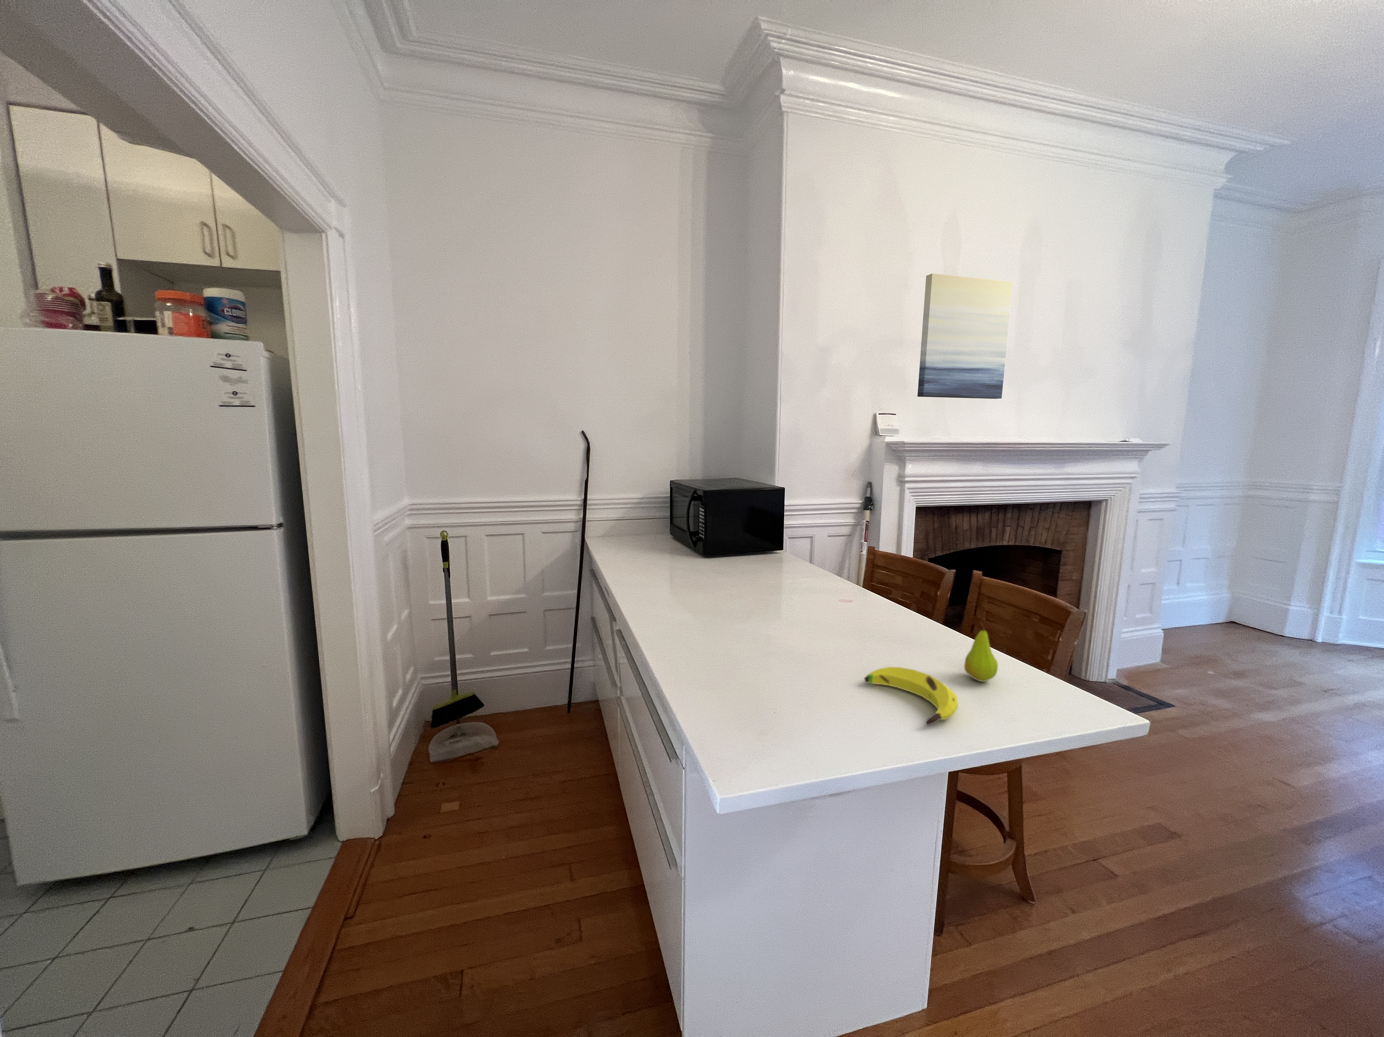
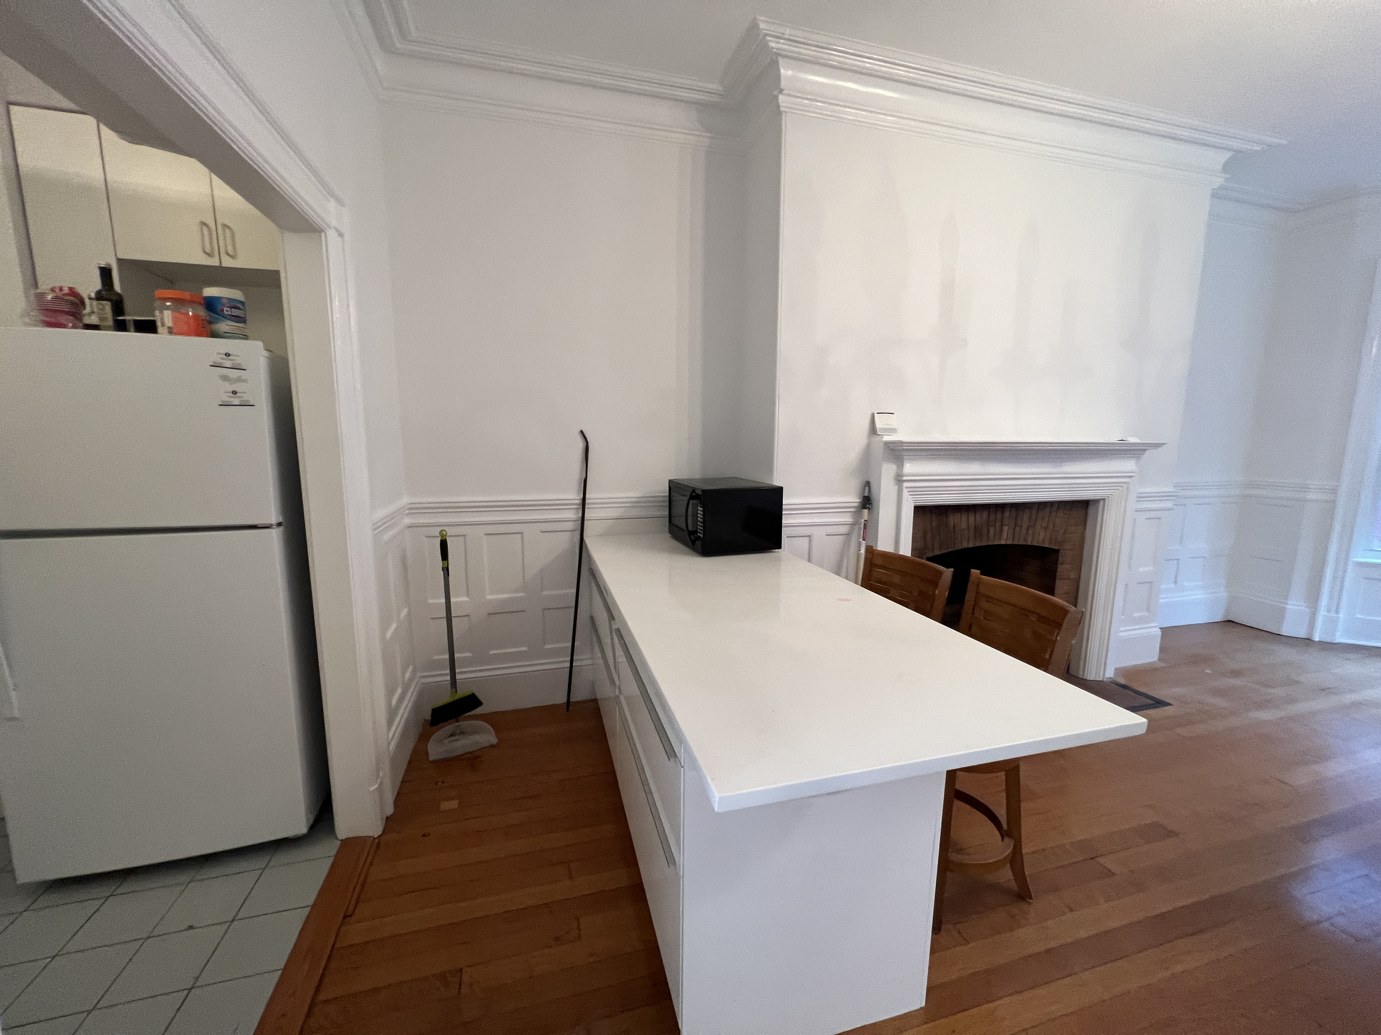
- banana (907, 691)
- fruit (982, 651)
- wall art (966, 339)
